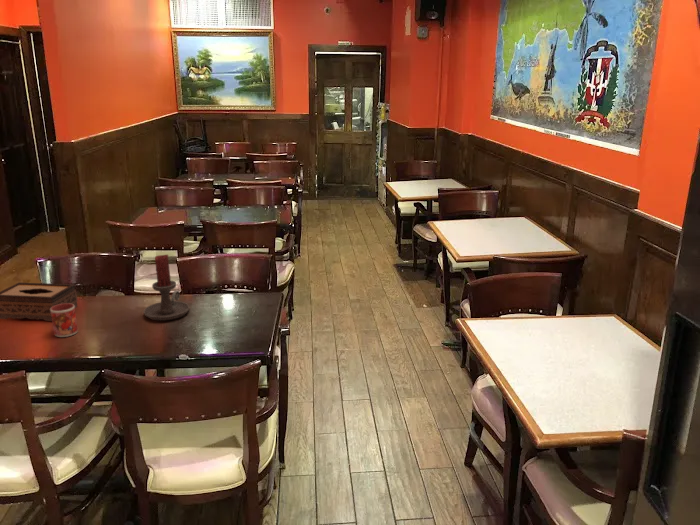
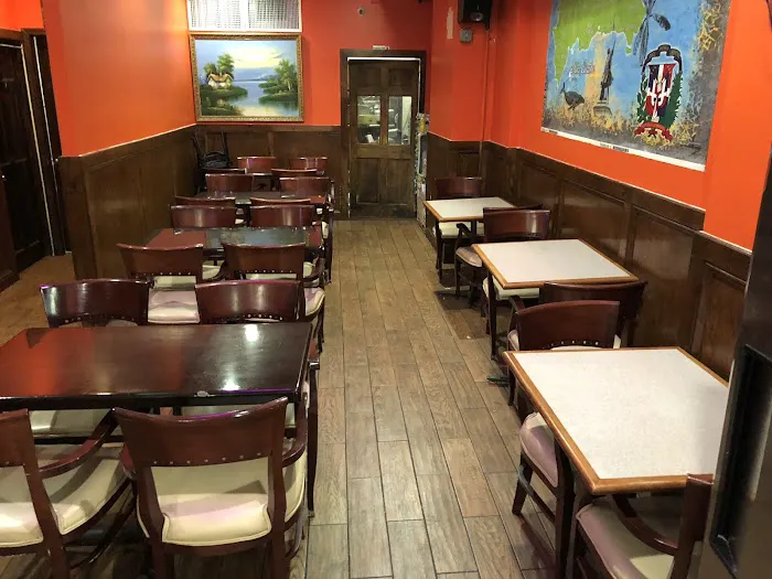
- candle holder (166, 282)
- tissue box (36, 301)
- mug (66, 318)
